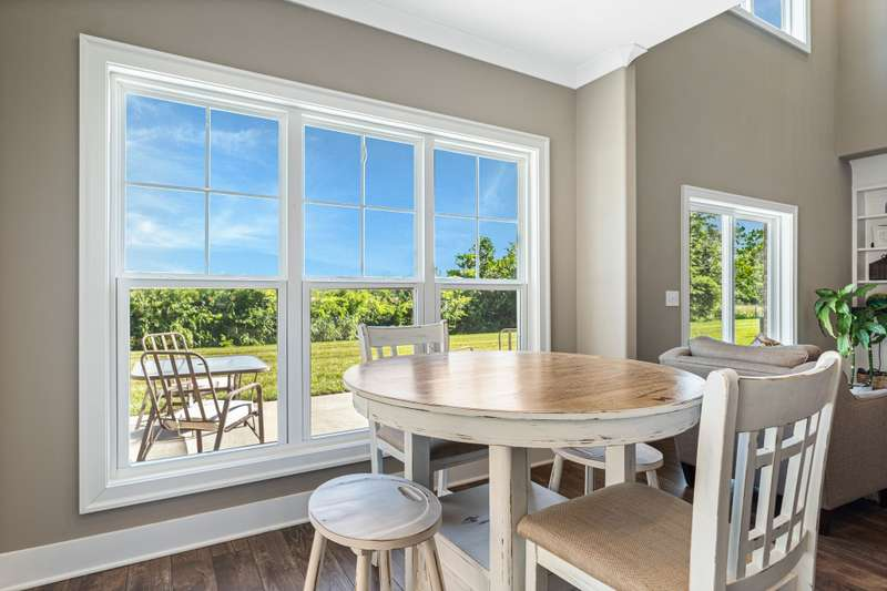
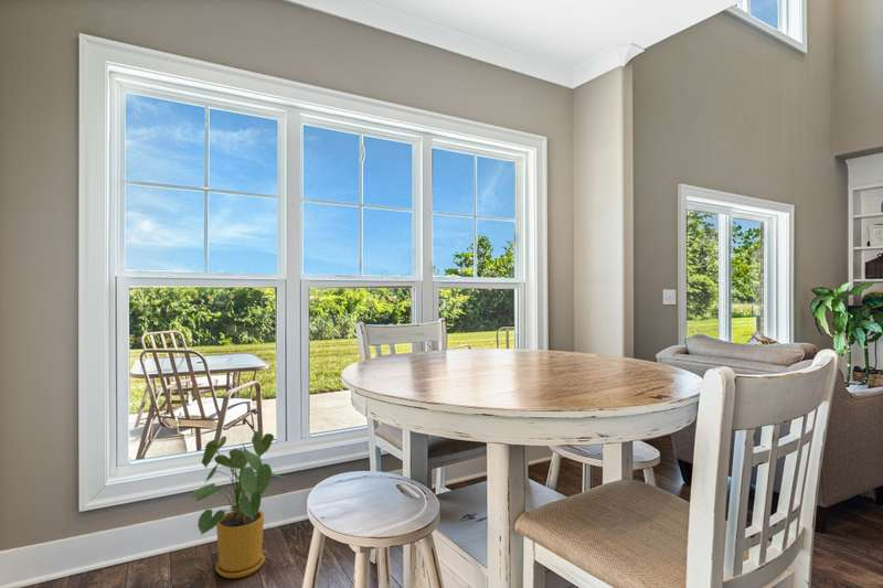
+ house plant (235, 504)
